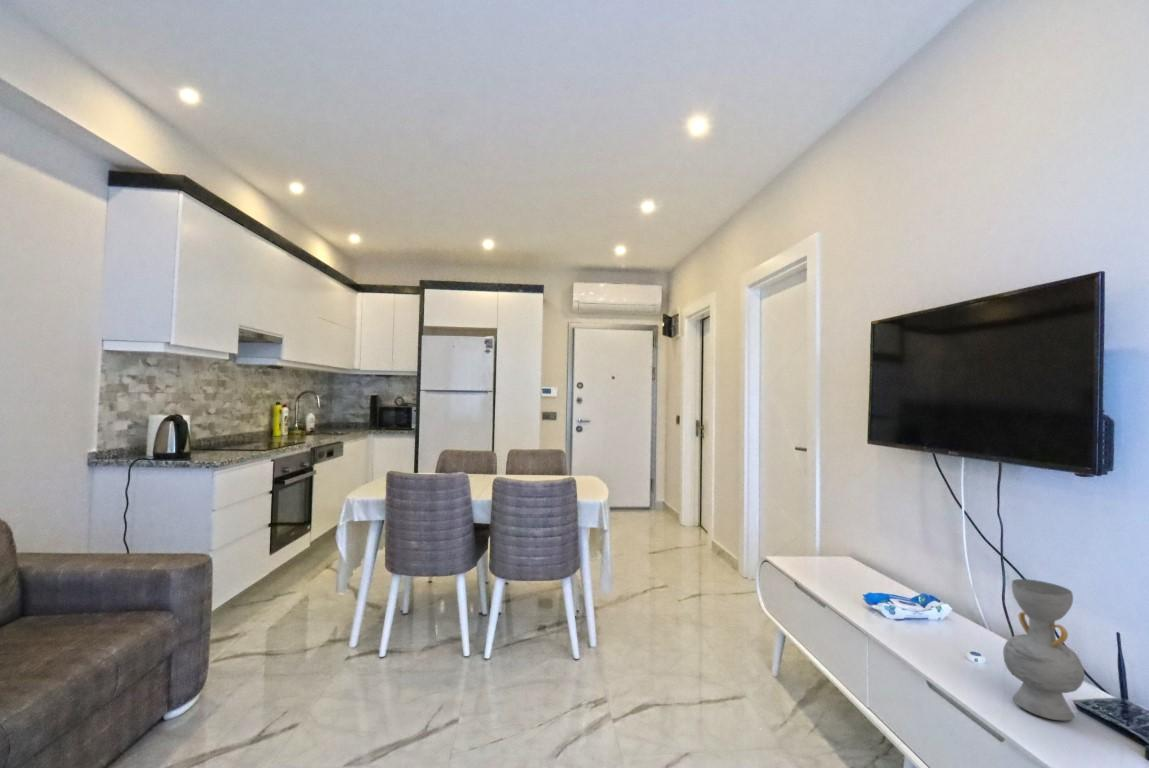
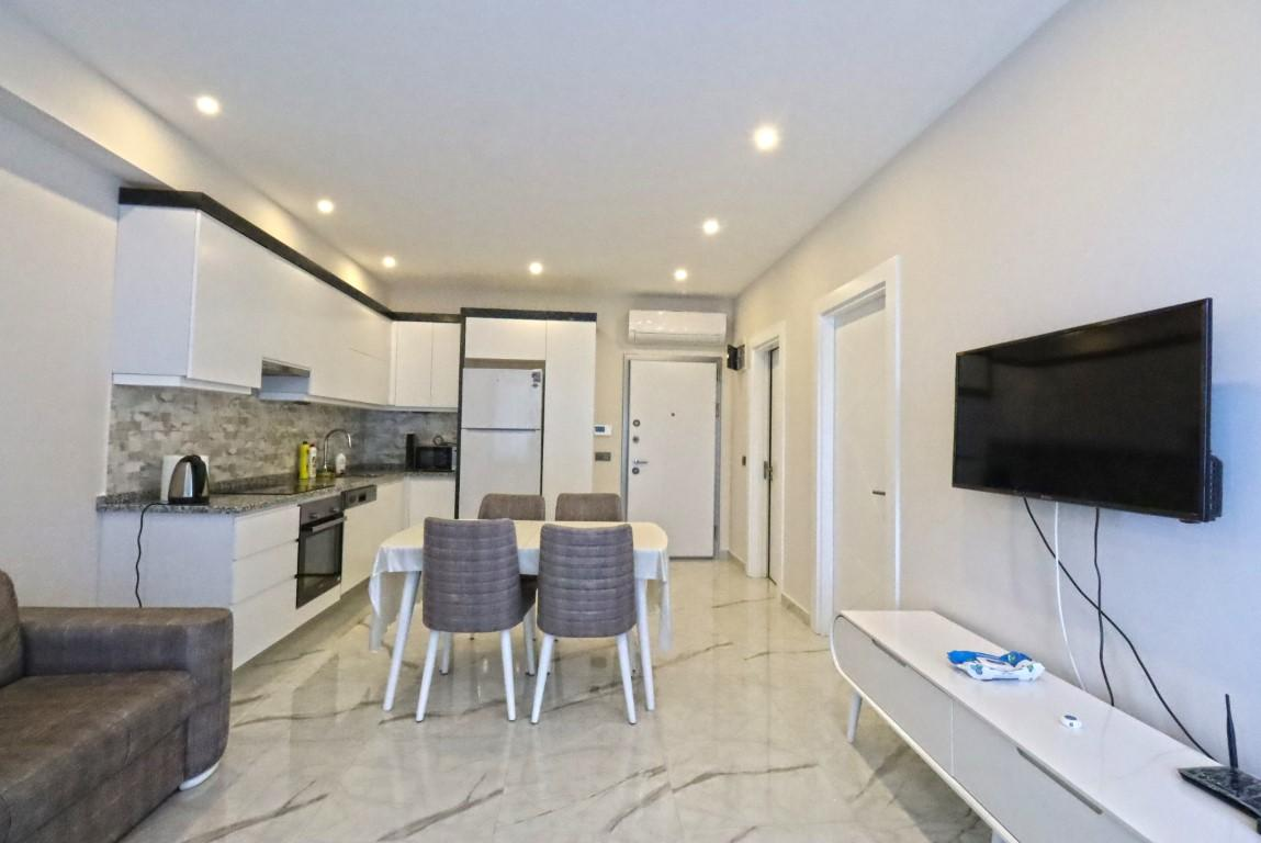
- decorative vase (1041, 647)
